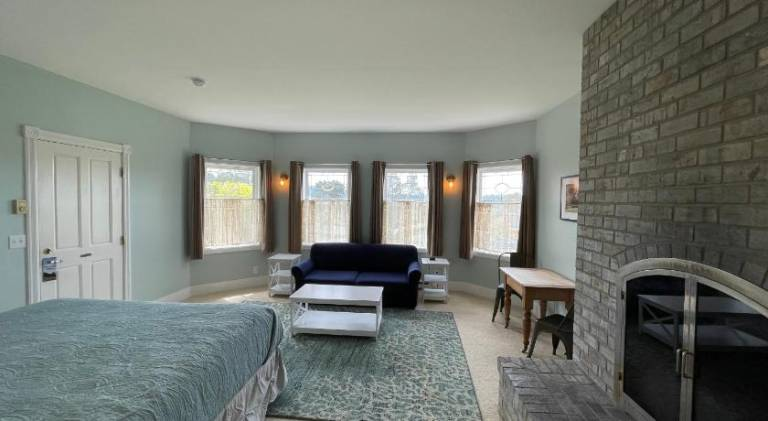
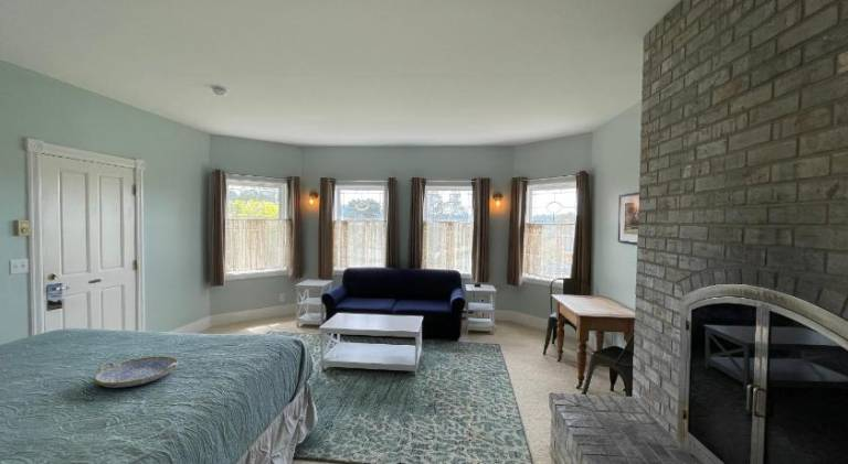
+ serving tray (138, 369)
